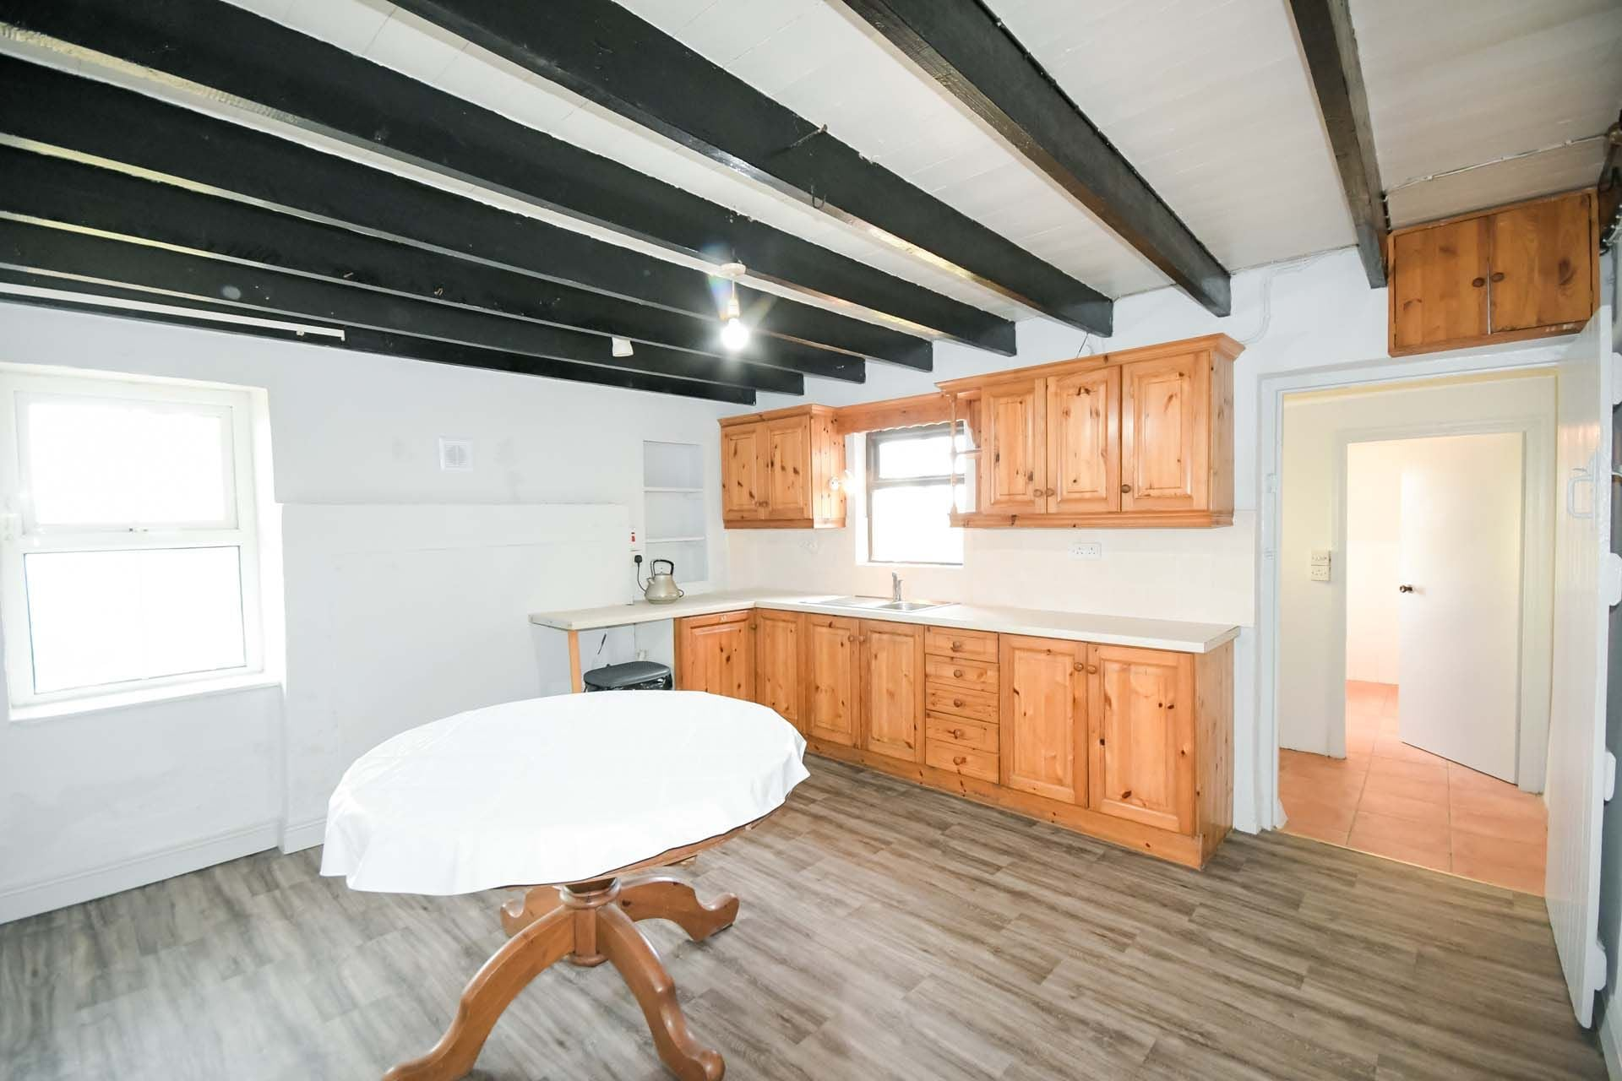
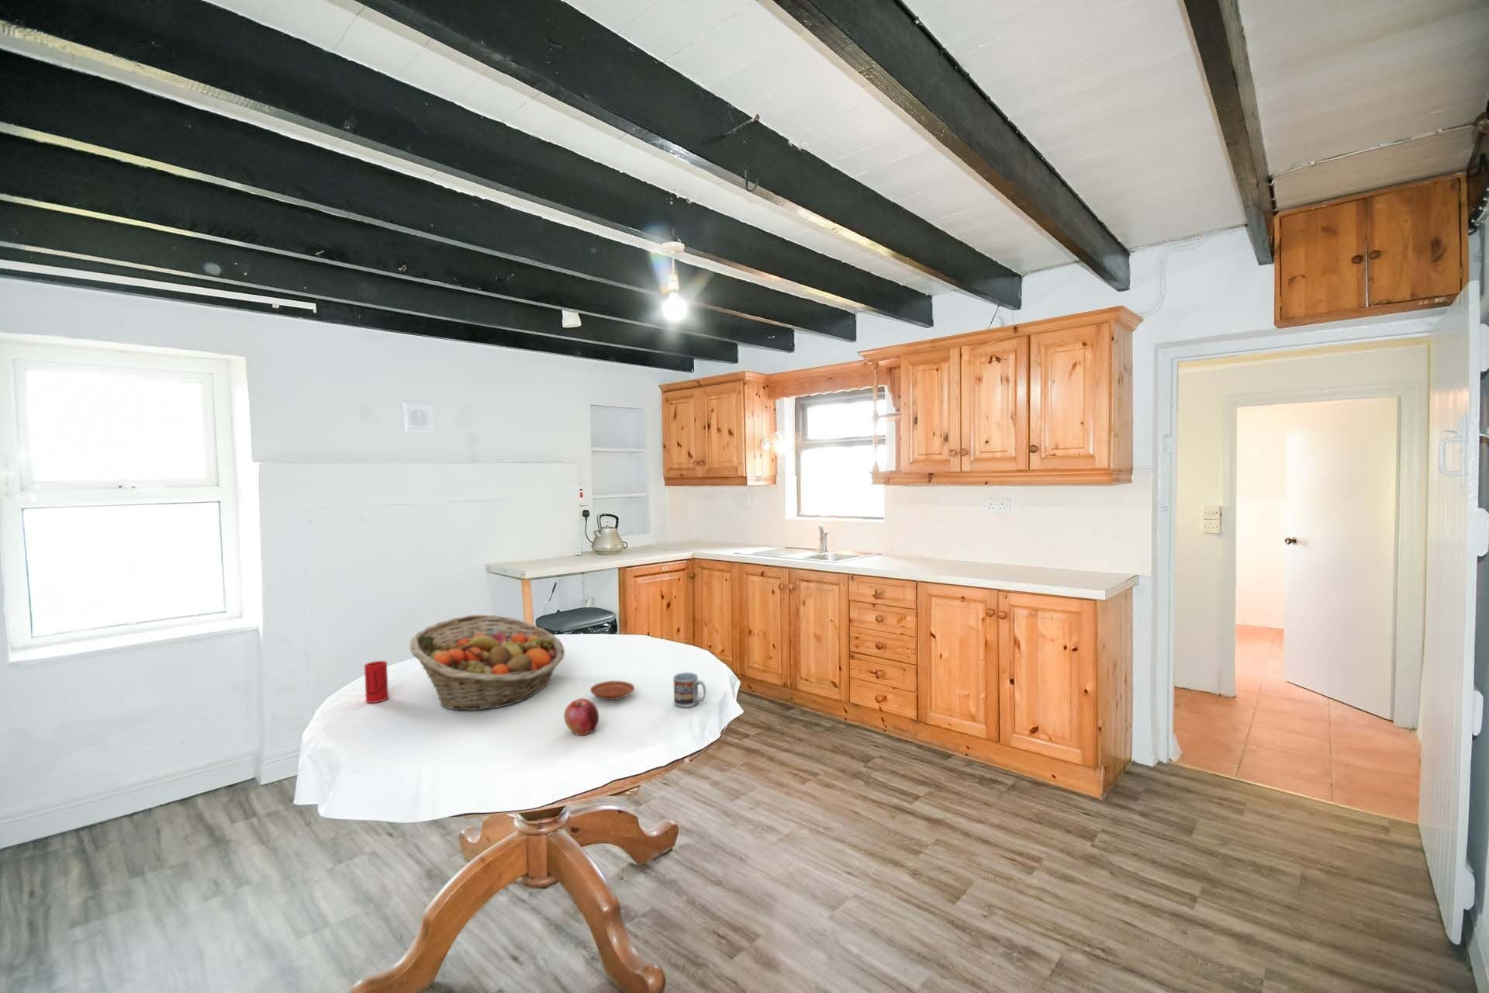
+ plate (613, 692)
+ cup (377, 682)
+ fruit basket (491, 657)
+ apple (581, 716)
+ cup (690, 689)
